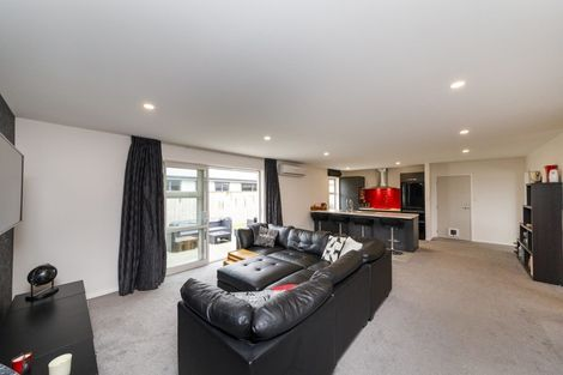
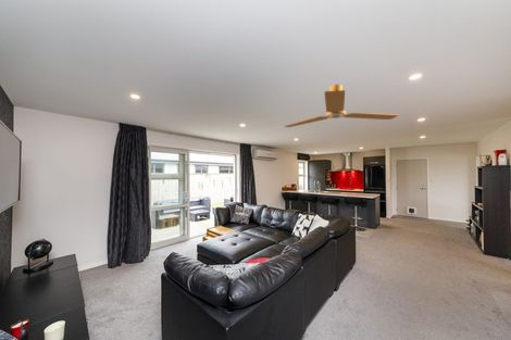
+ ceiling fan (335, 97)
